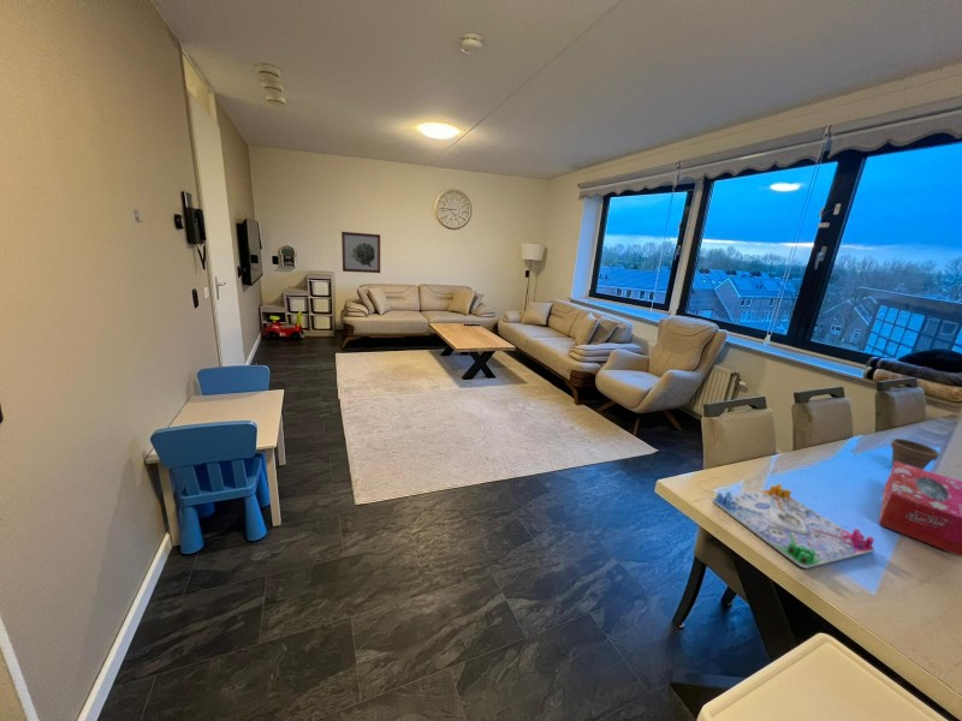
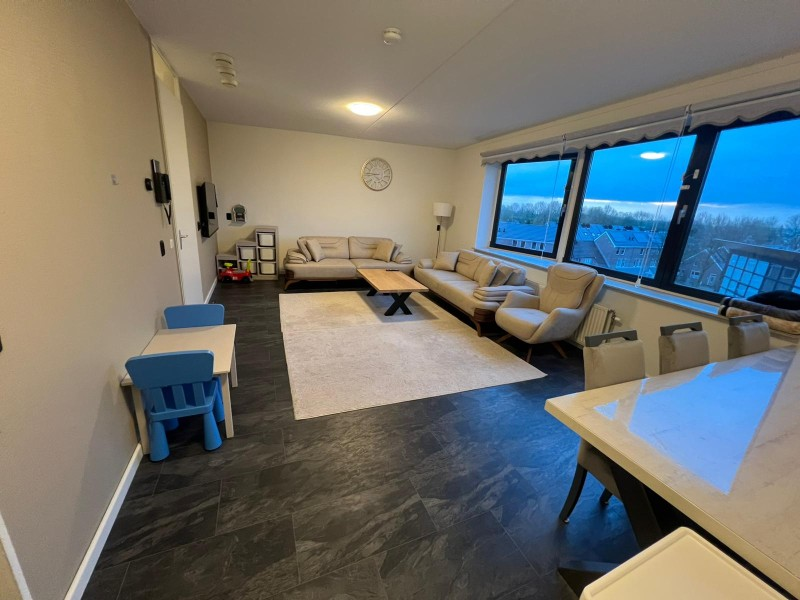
- wall art (361, 252)
- tissue box (925, 502)
- board game (789, 518)
- flower pot (910, 458)
